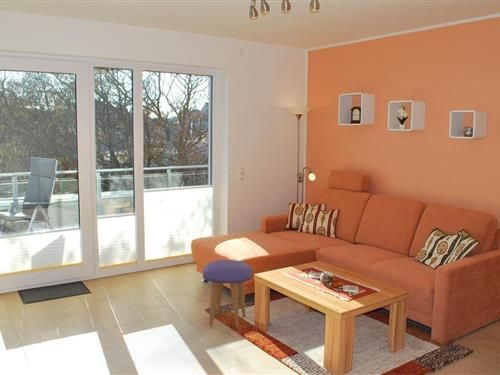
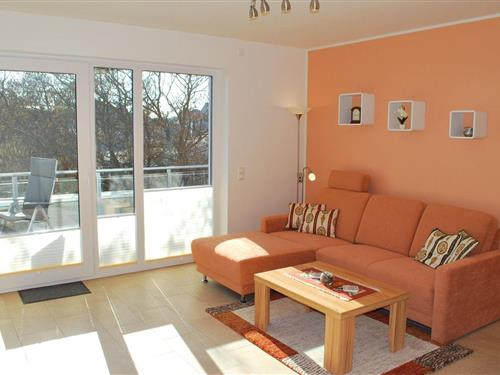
- stool (231, 292)
